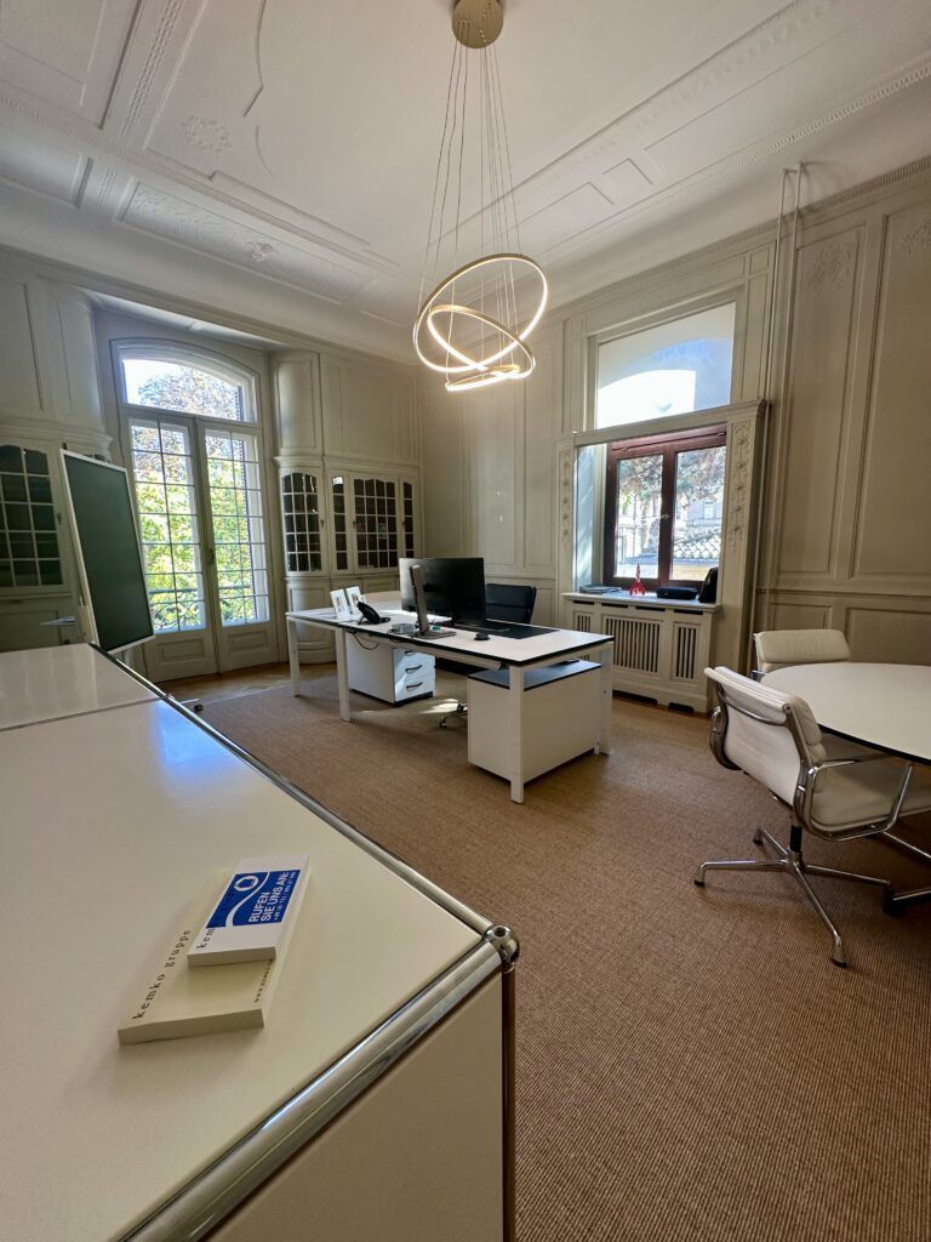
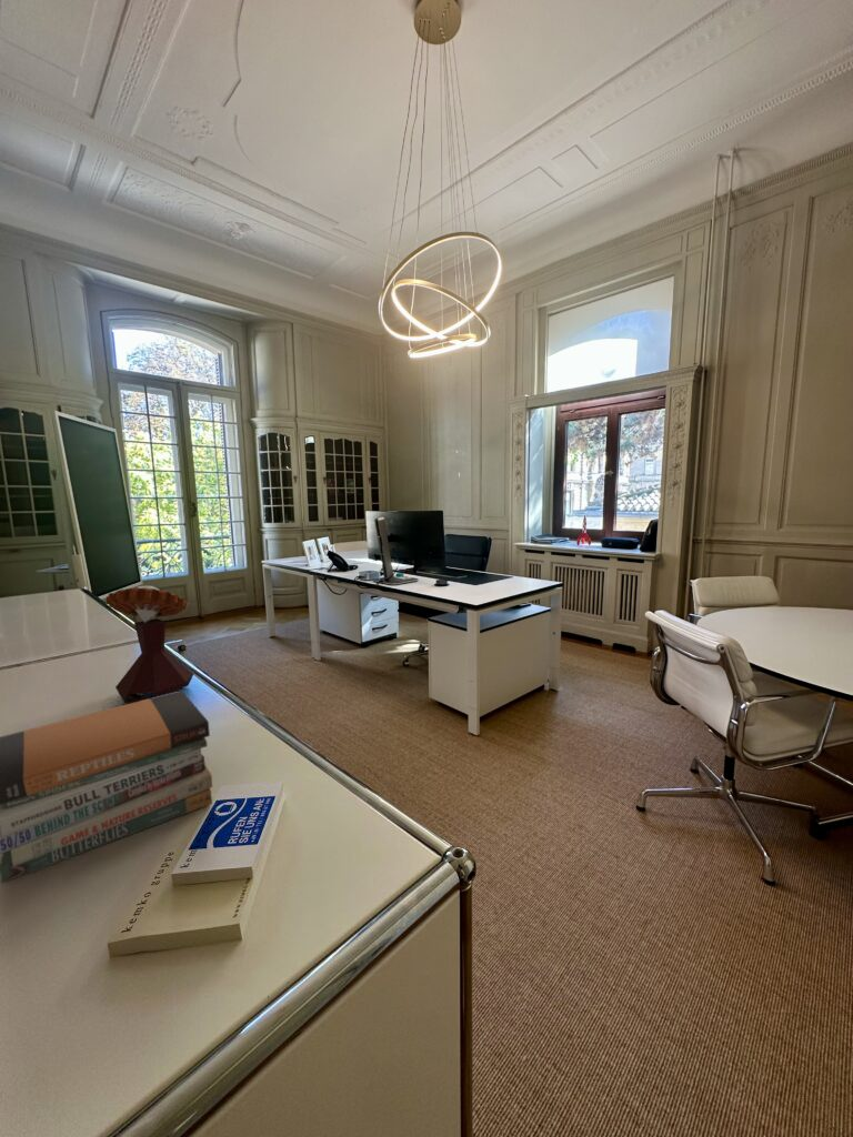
+ mushroom (151, 640)
+ book stack (106, 772)
